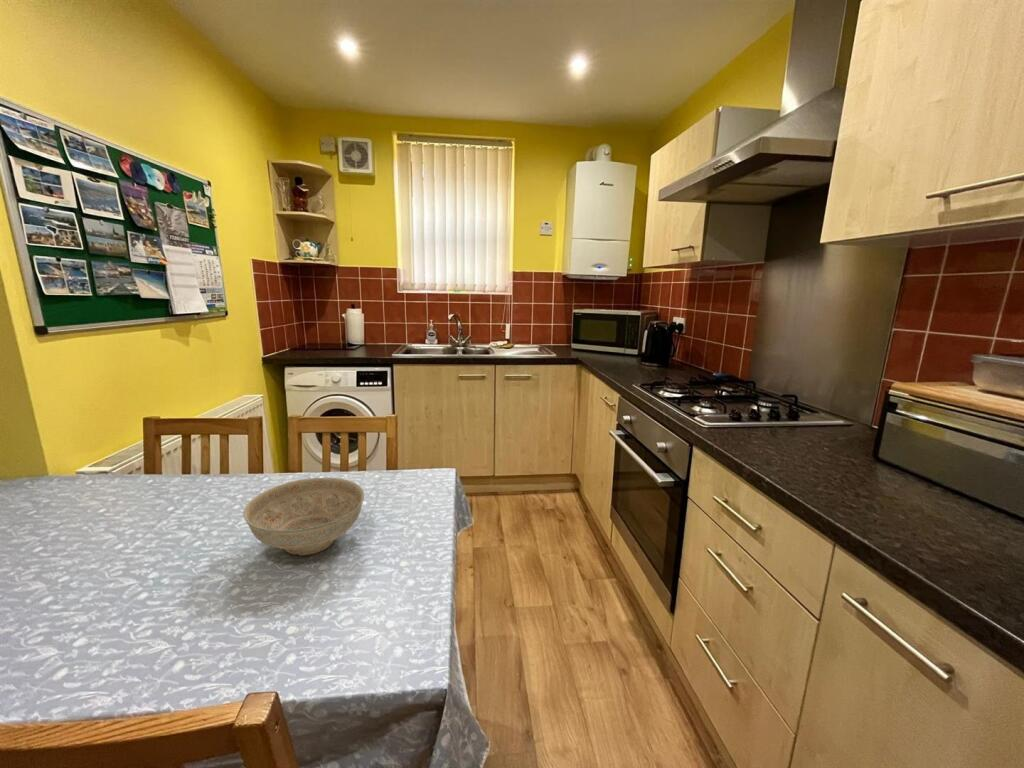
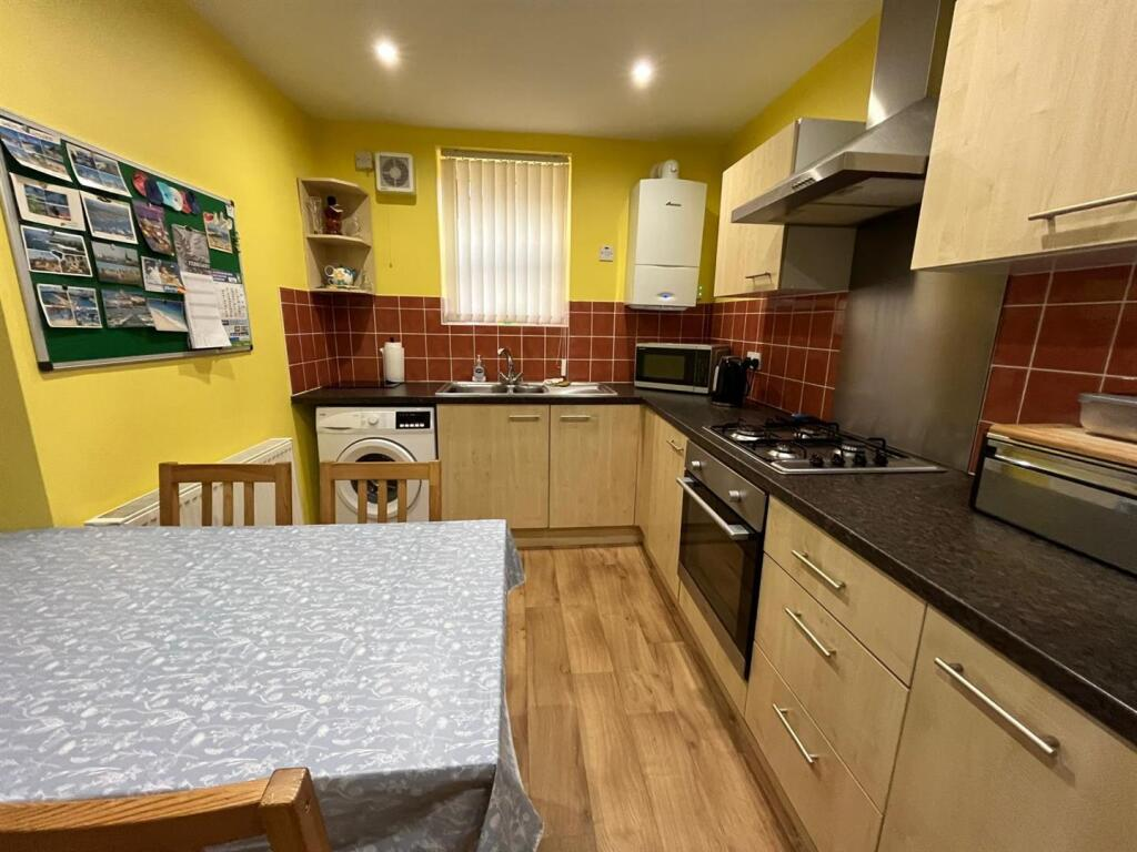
- decorative bowl (309, 521)
